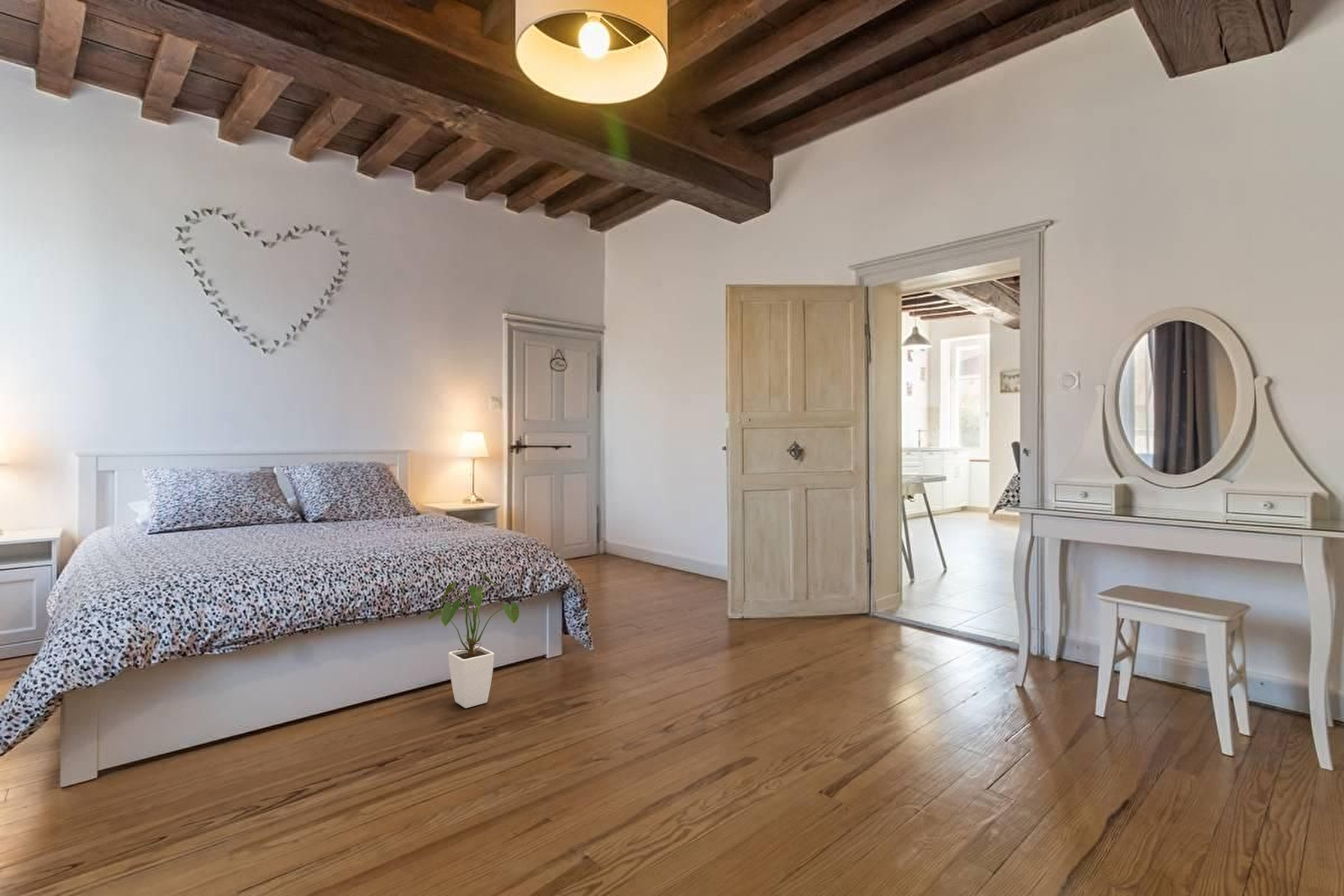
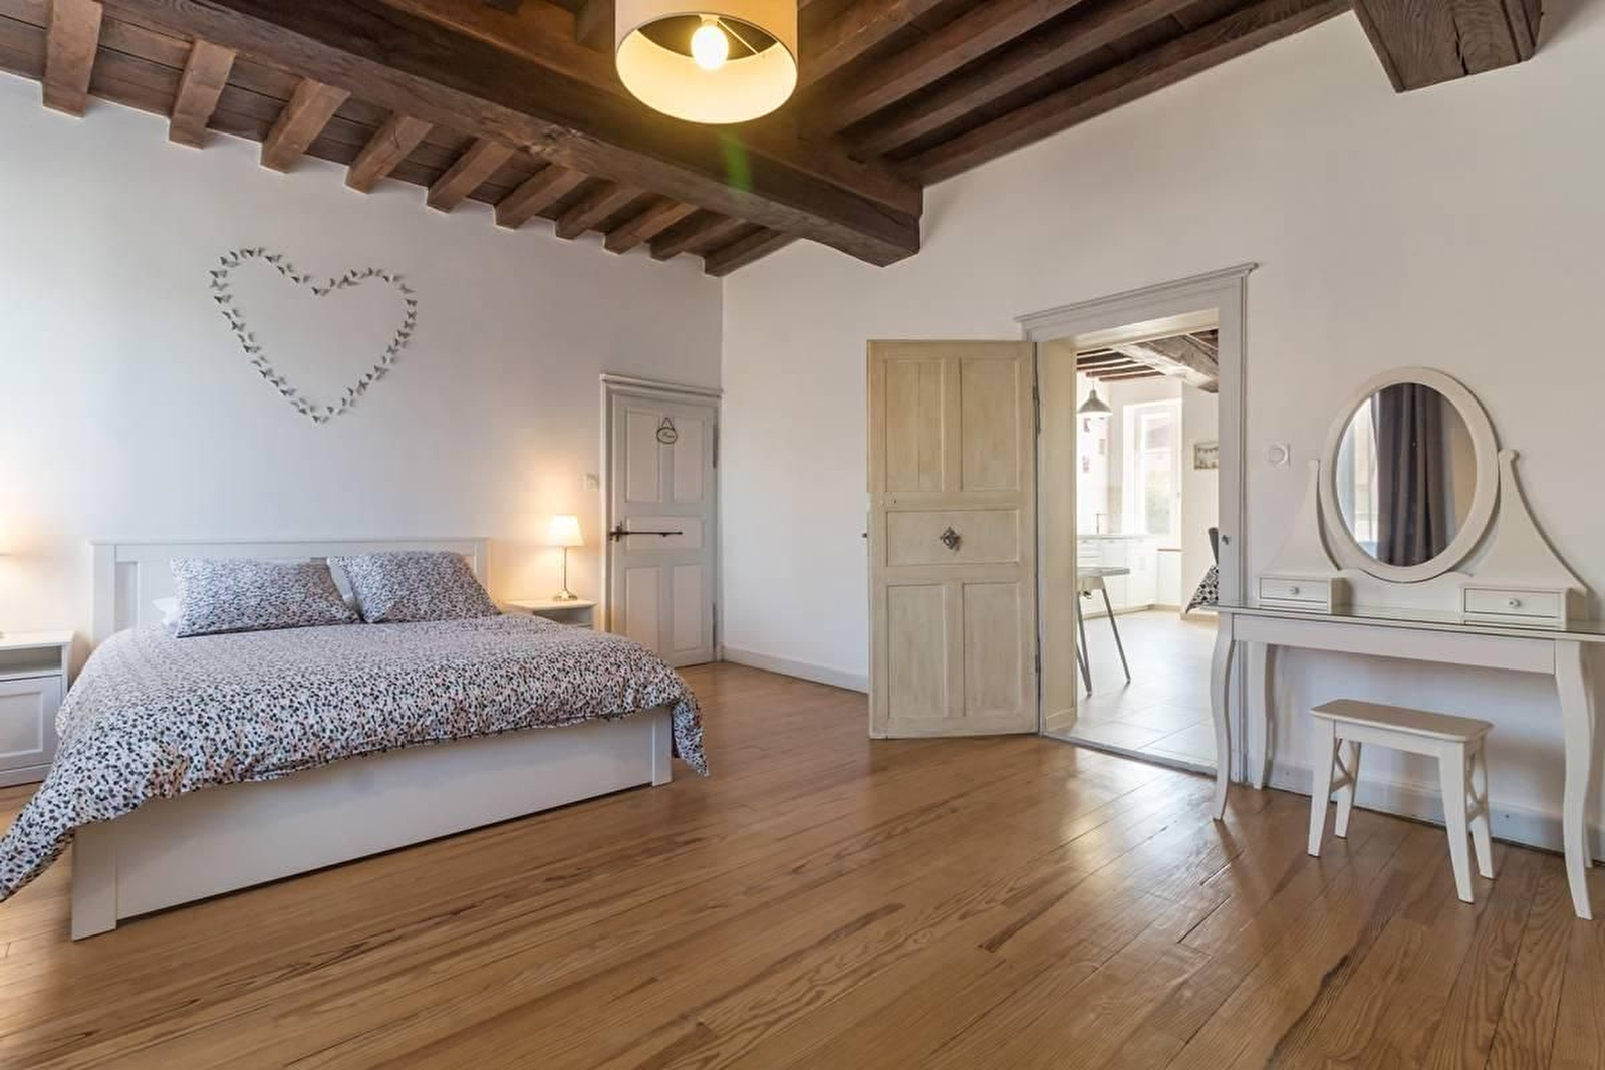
- house plant (479, 638)
